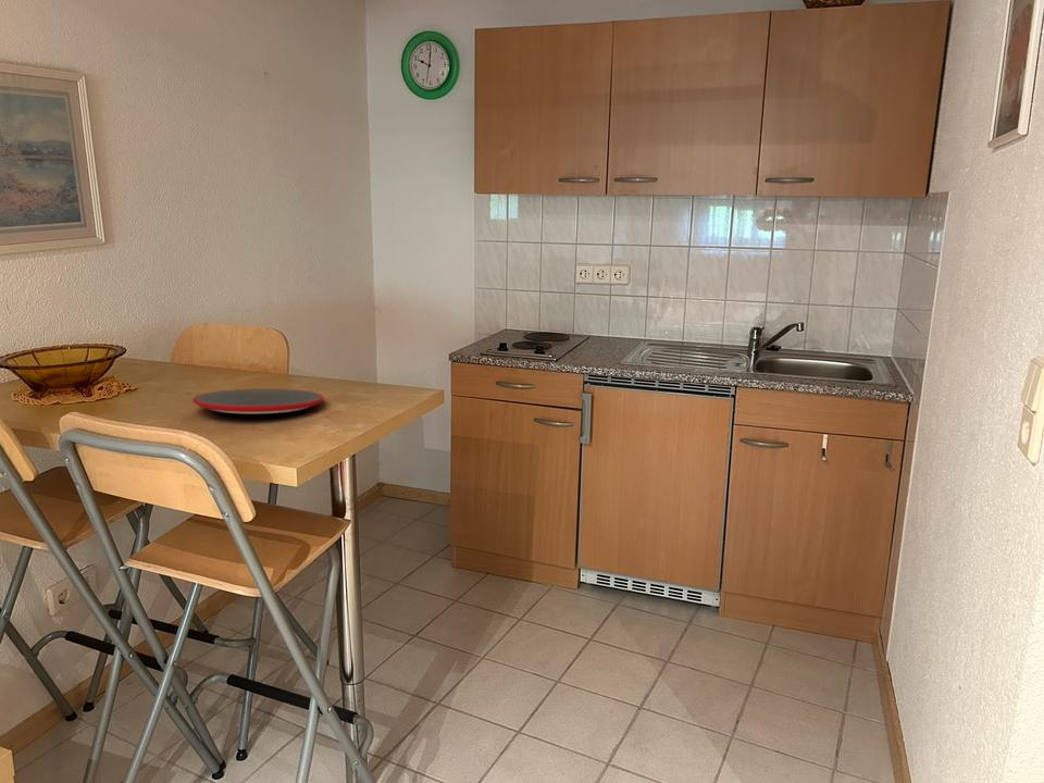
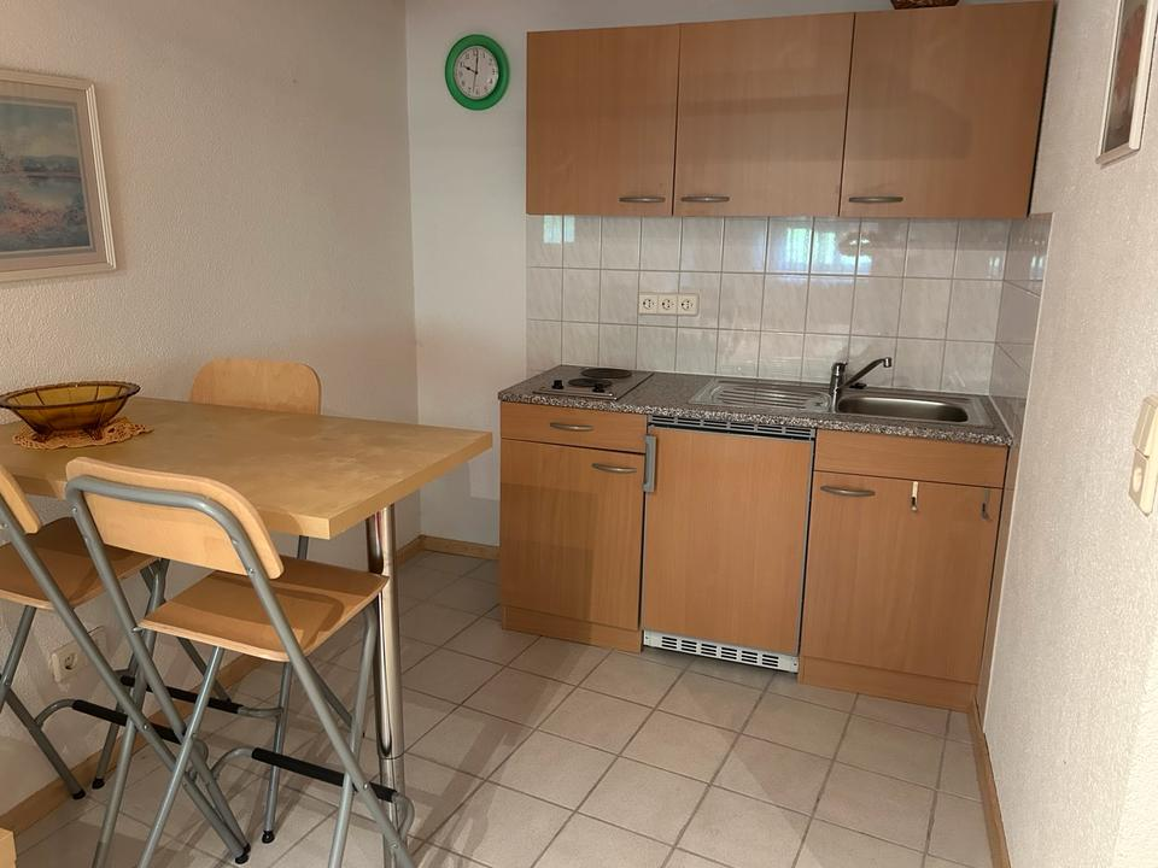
- plate (260, 401)
